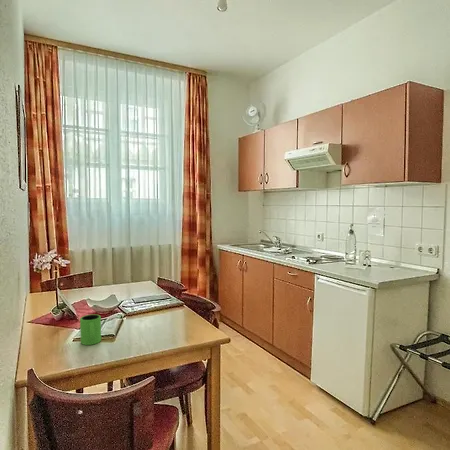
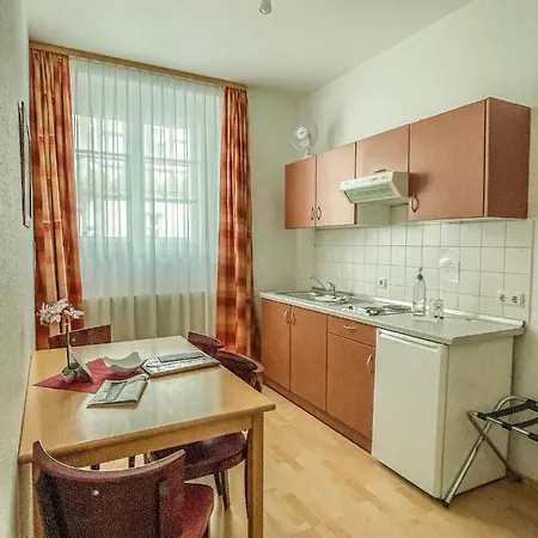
- mug (91, 330)
